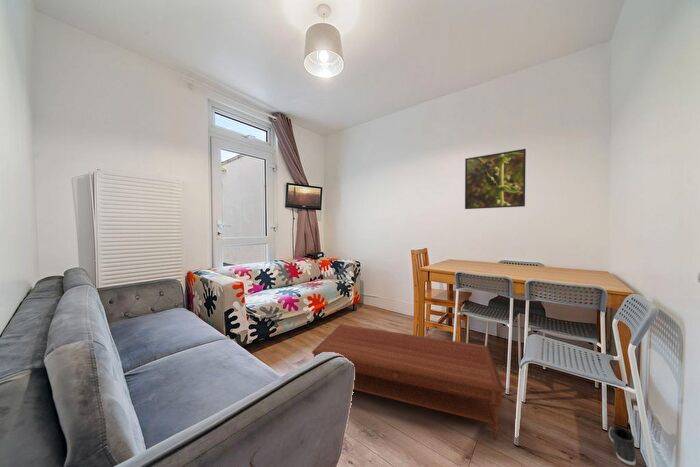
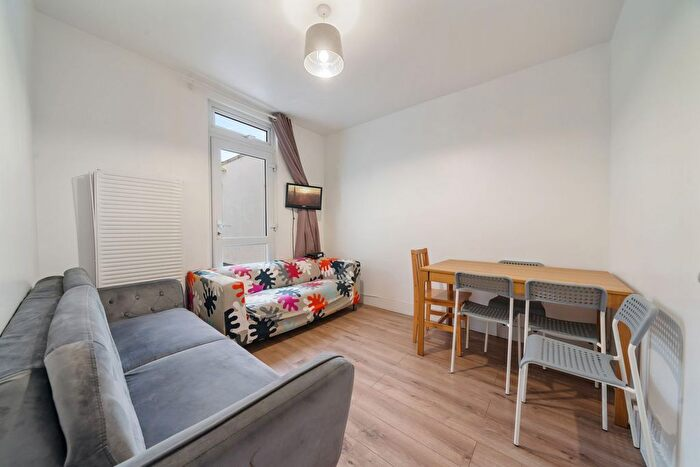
- coffee table (401, 369)
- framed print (493, 181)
- sneaker (622, 435)
